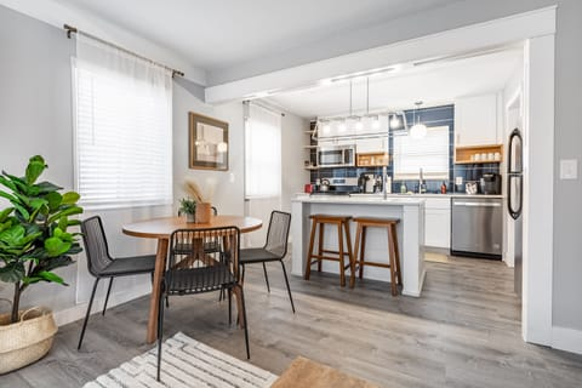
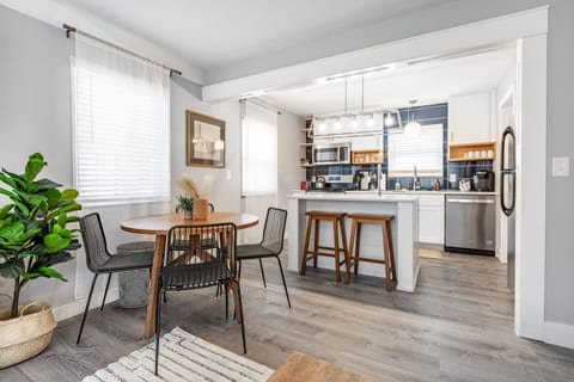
+ trash can (138, 271)
